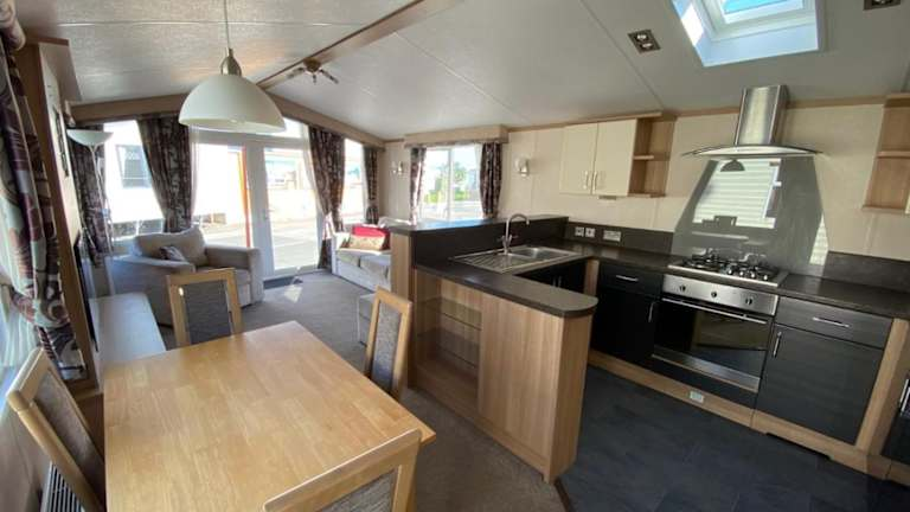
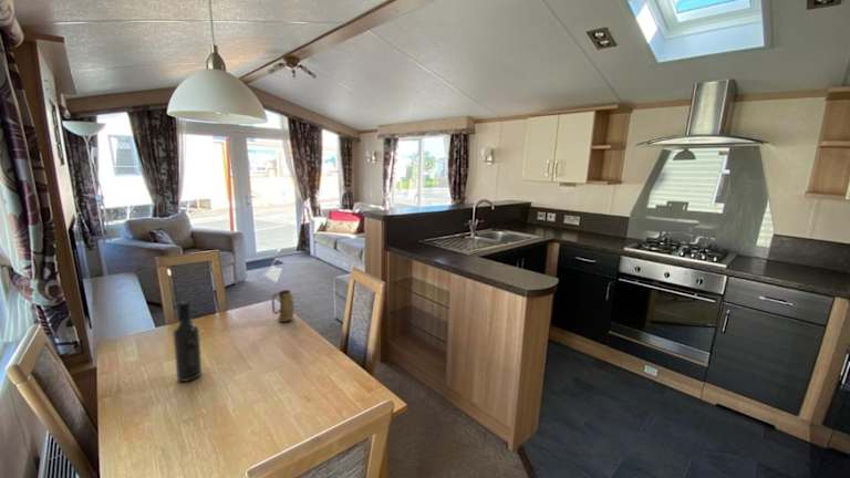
+ mug (282, 305)
+ wine bottle (186, 340)
